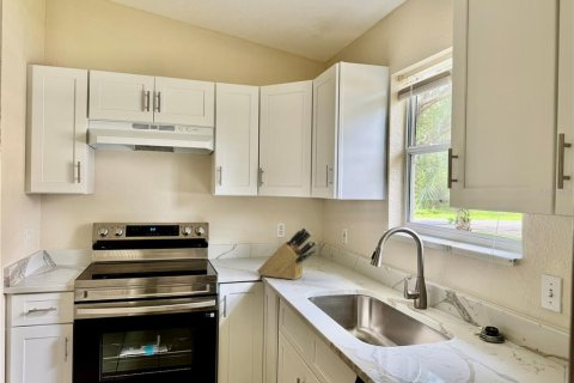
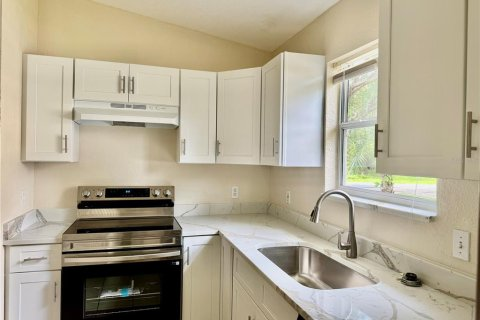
- knife block (286, 251)
